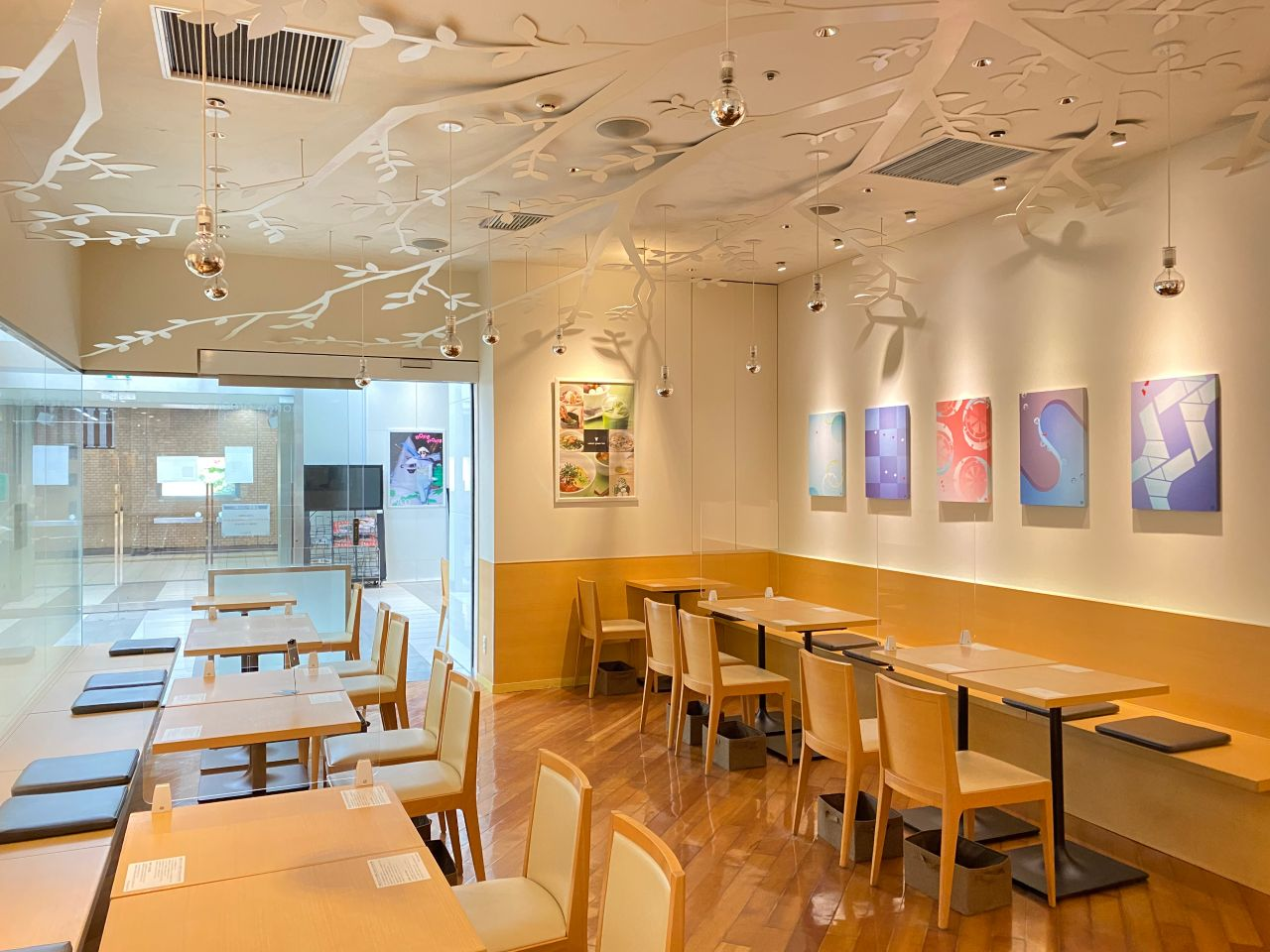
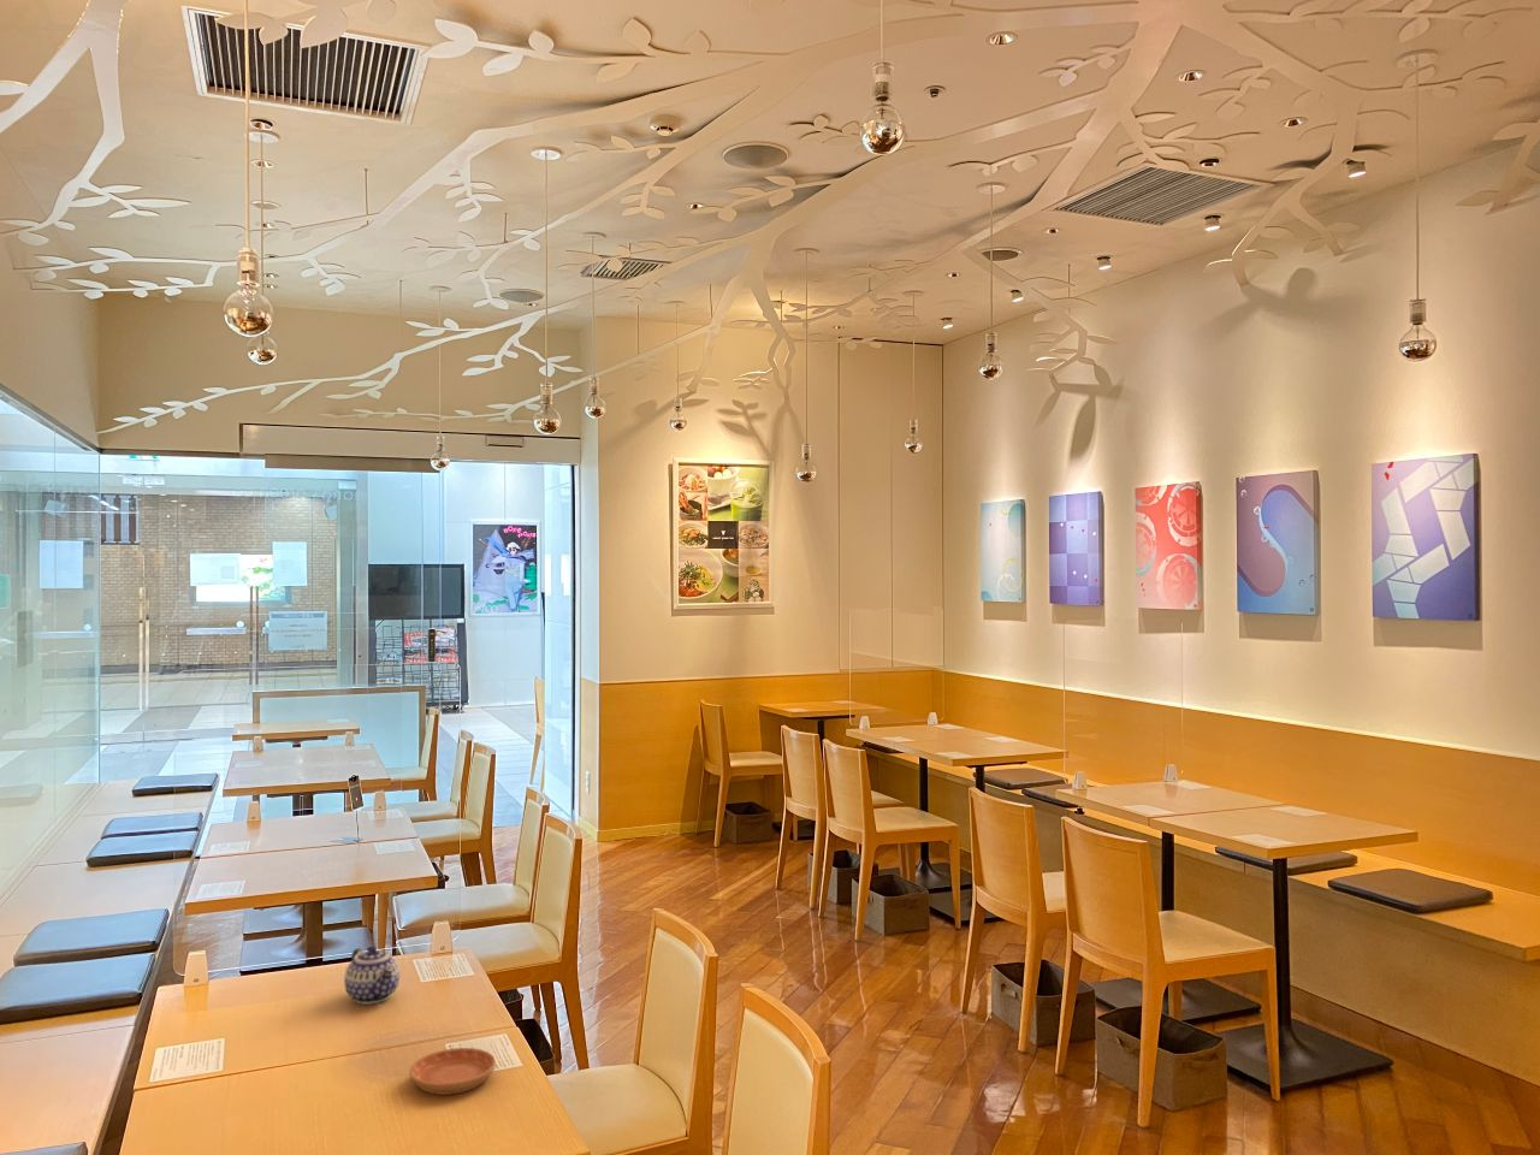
+ teapot (372, 972)
+ saucer (452, 1072)
